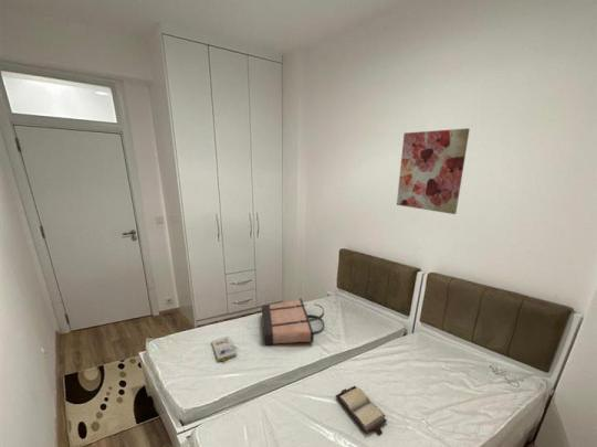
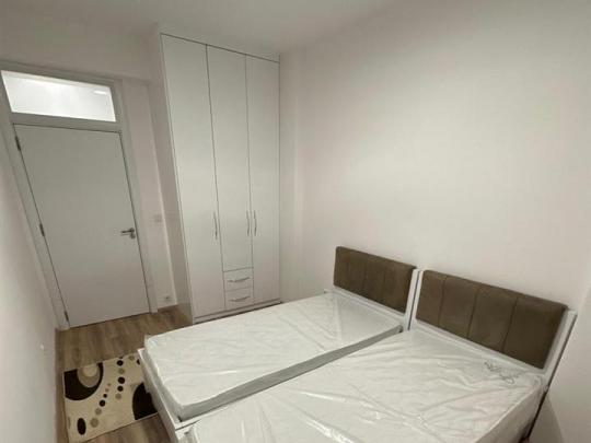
- wall art (428, 171)
- shopping bag (293, 318)
- paperback book (224, 348)
- hardback book (360, 406)
